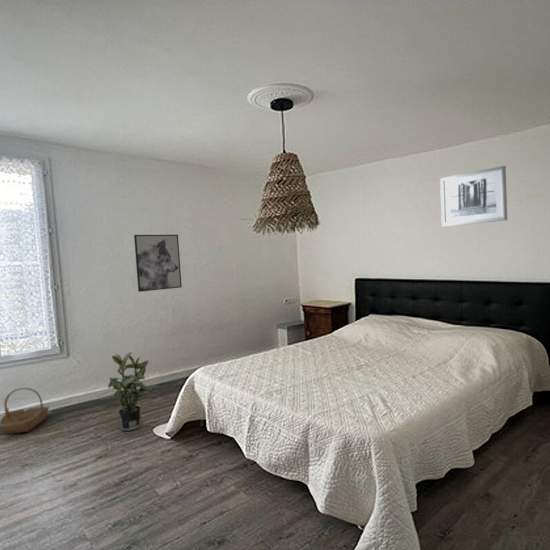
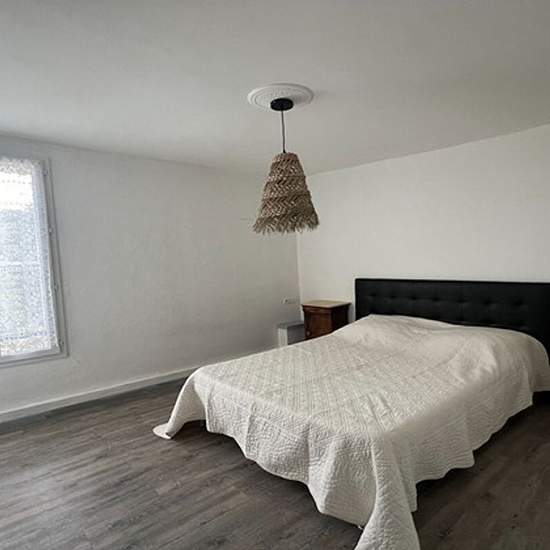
- potted plant (131, 389)
- wall art (158, 262)
- basket (23, 409)
- wall art (471, 198)
